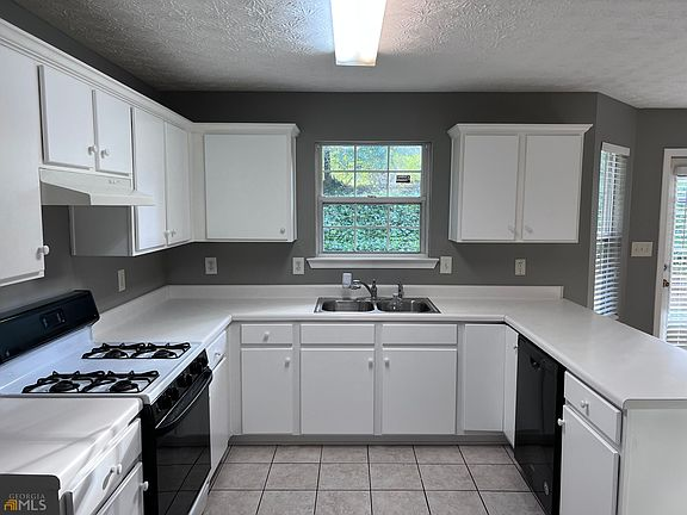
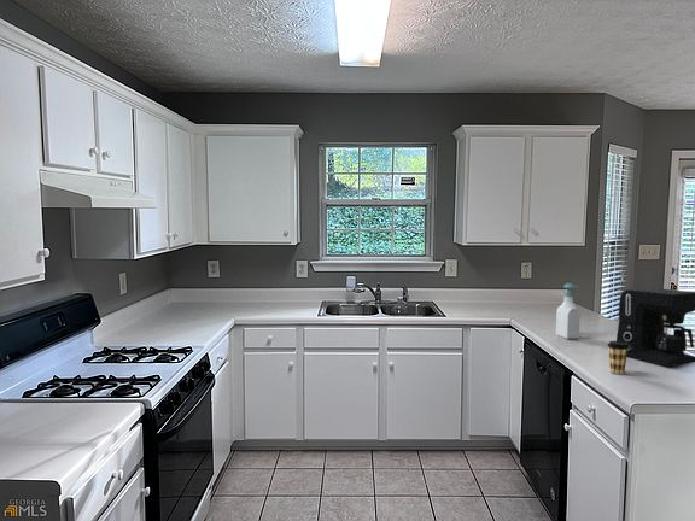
+ soap bottle (570, 310)
+ coffee cup (618, 357)
+ coffee maker (659, 324)
